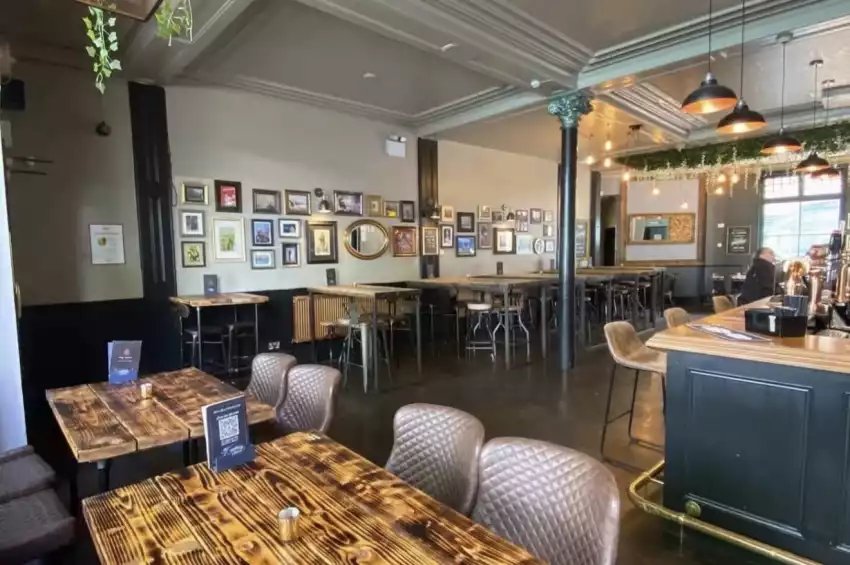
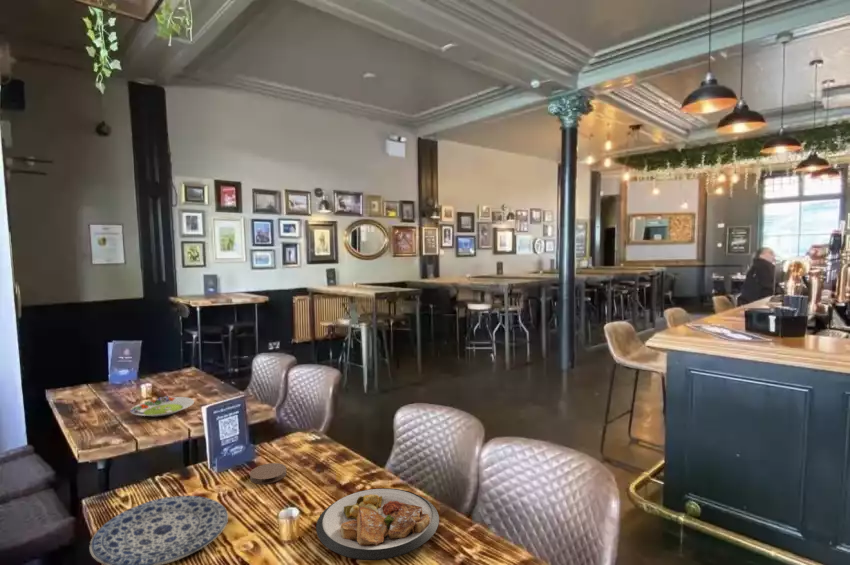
+ plate (378, 516)
+ plate (163, 529)
+ salad plate (163, 407)
+ coaster (268, 473)
